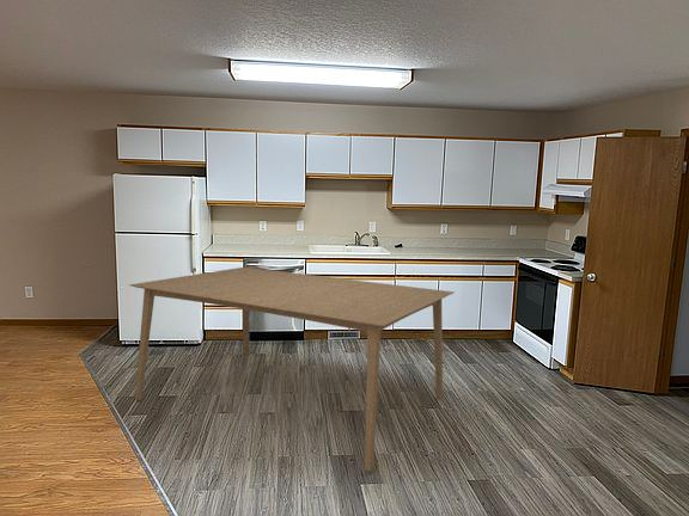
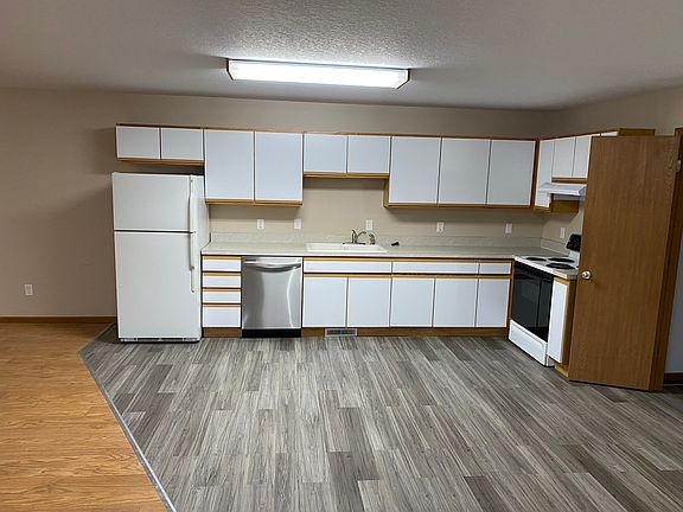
- dining table (297, 318)
